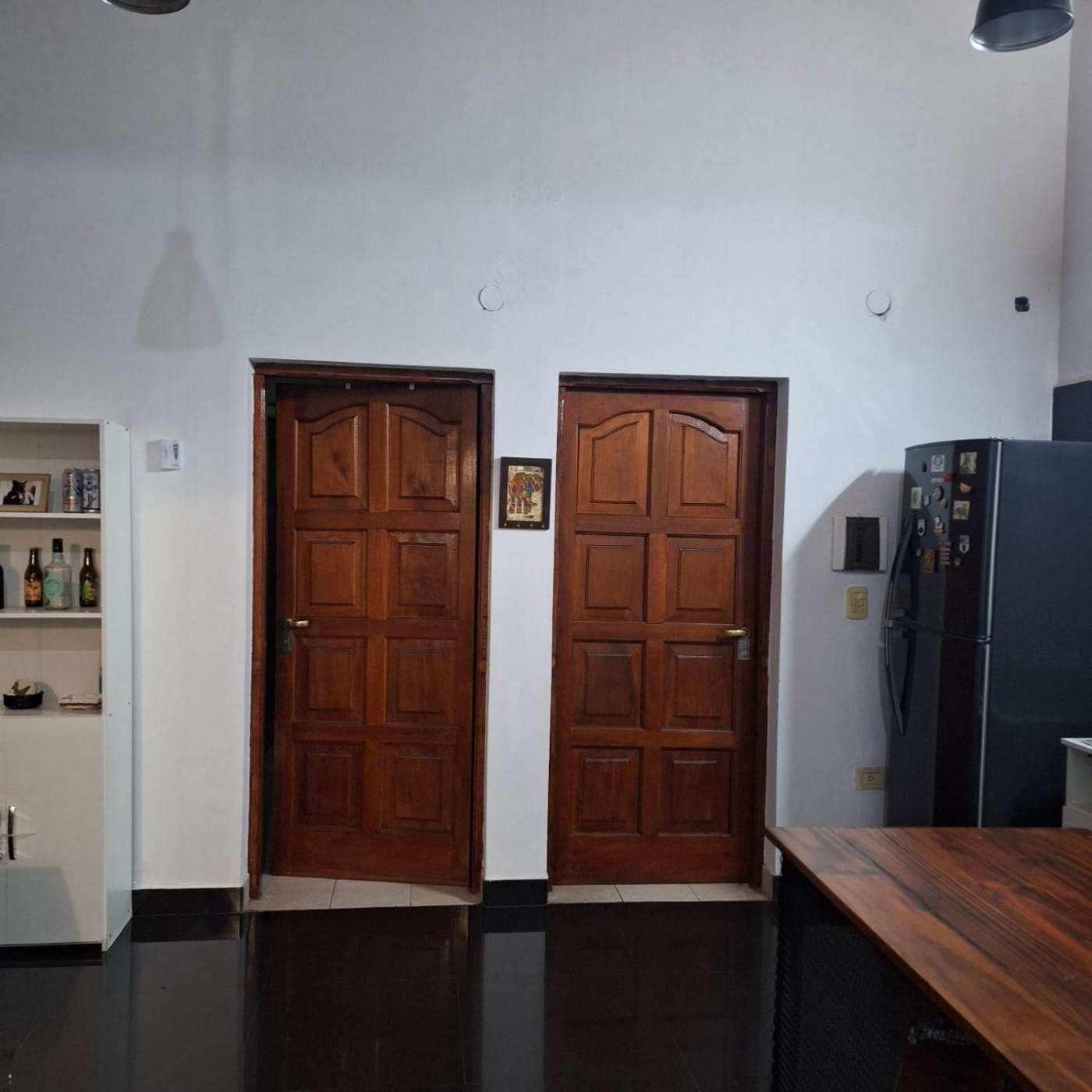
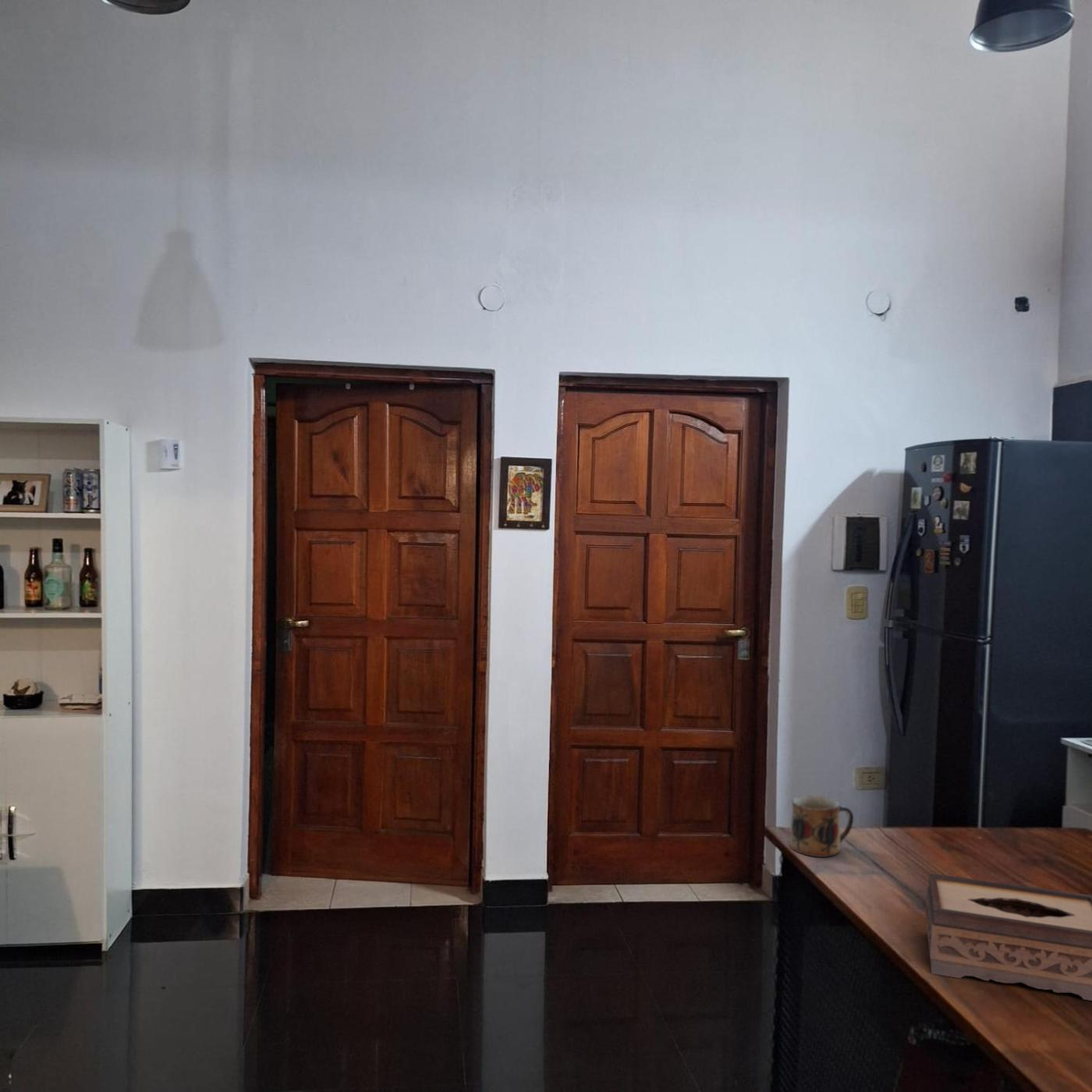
+ tissue box (1015, 934)
+ mug (818, 824)
